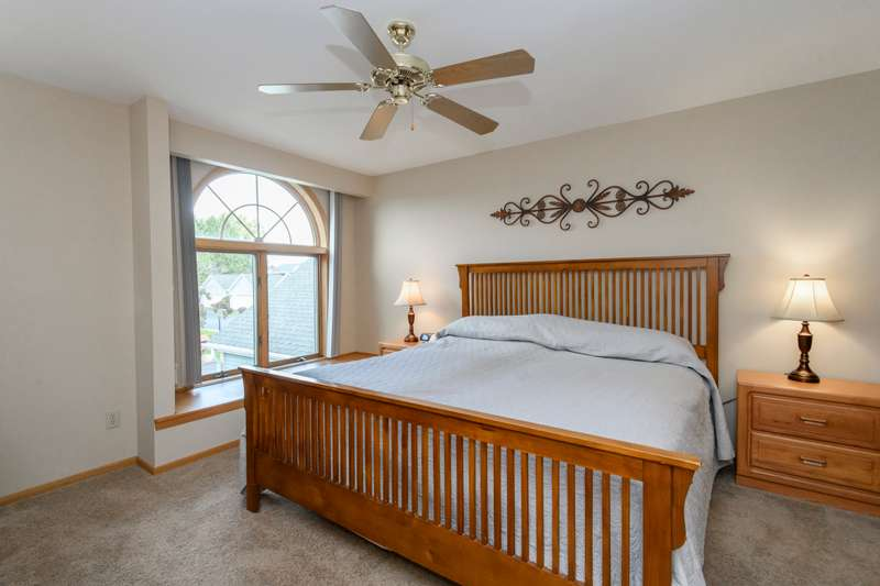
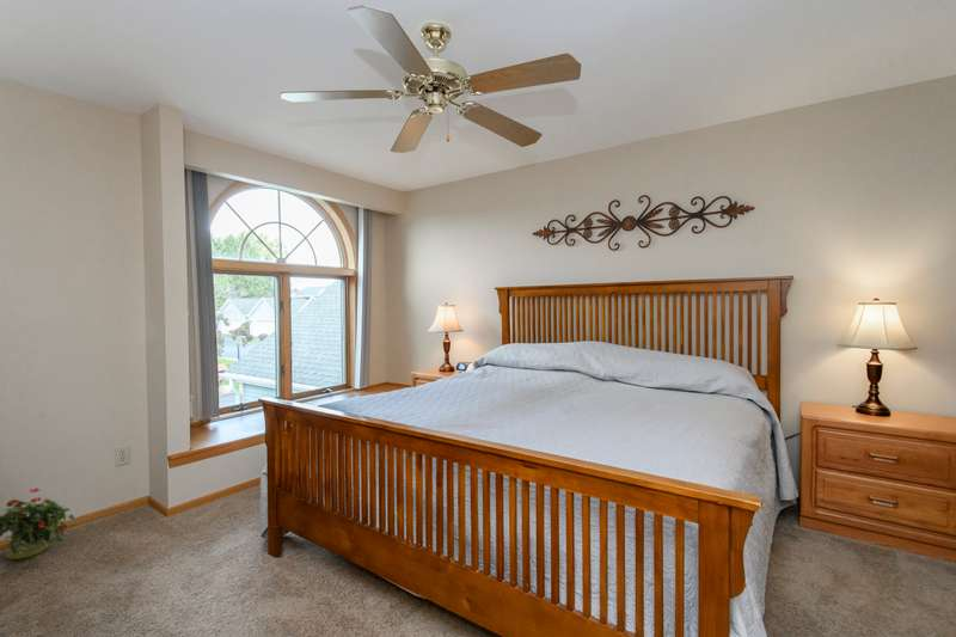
+ potted plant (36, 520)
